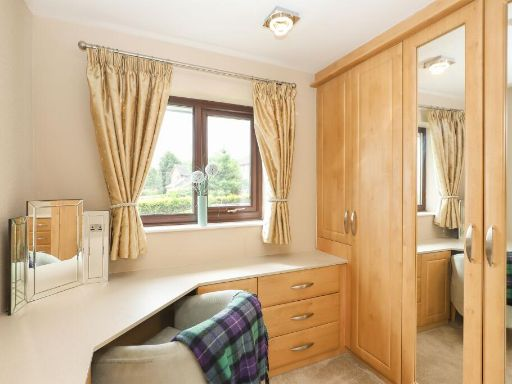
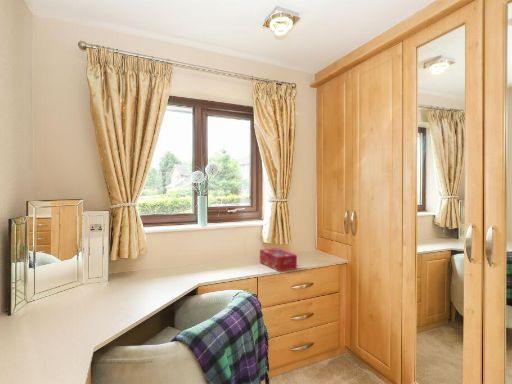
+ tissue box (277, 258)
